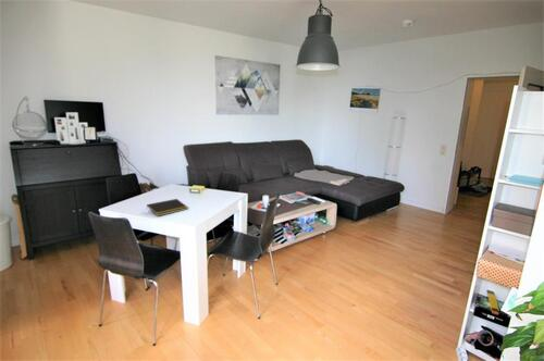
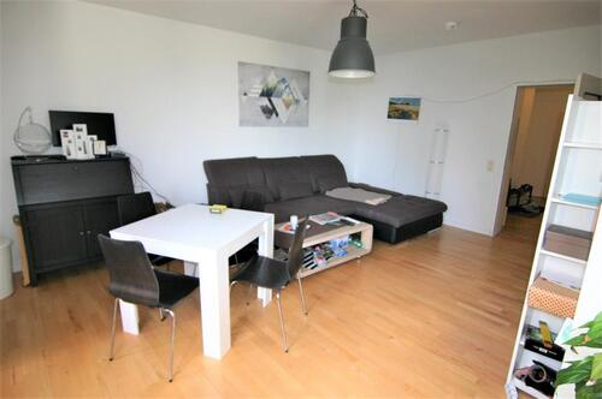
- notepad (168, 207)
